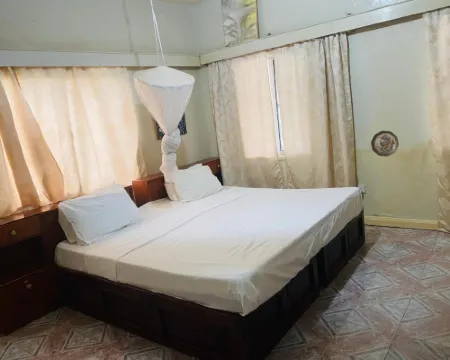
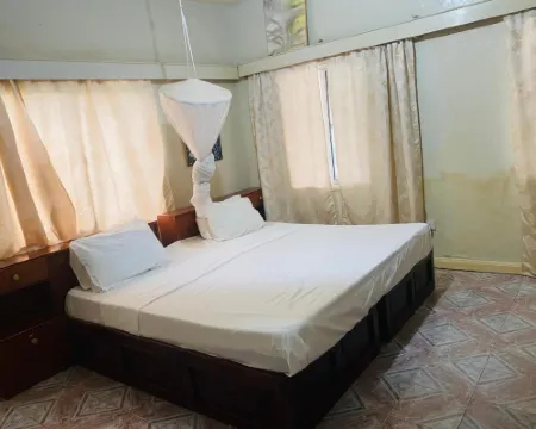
- decorative plate (384, 143)
